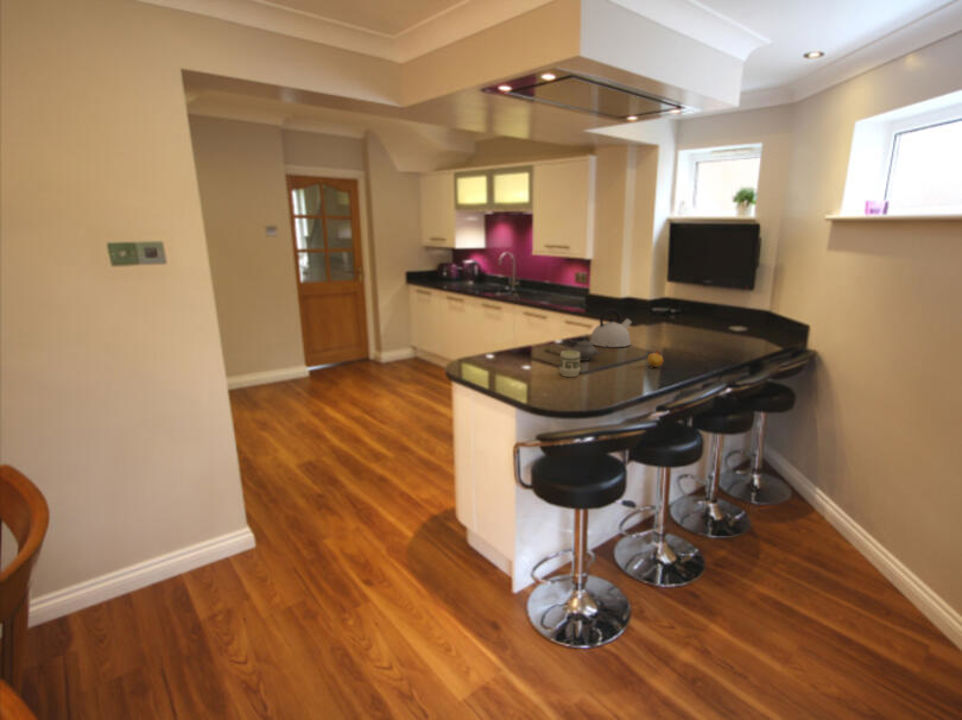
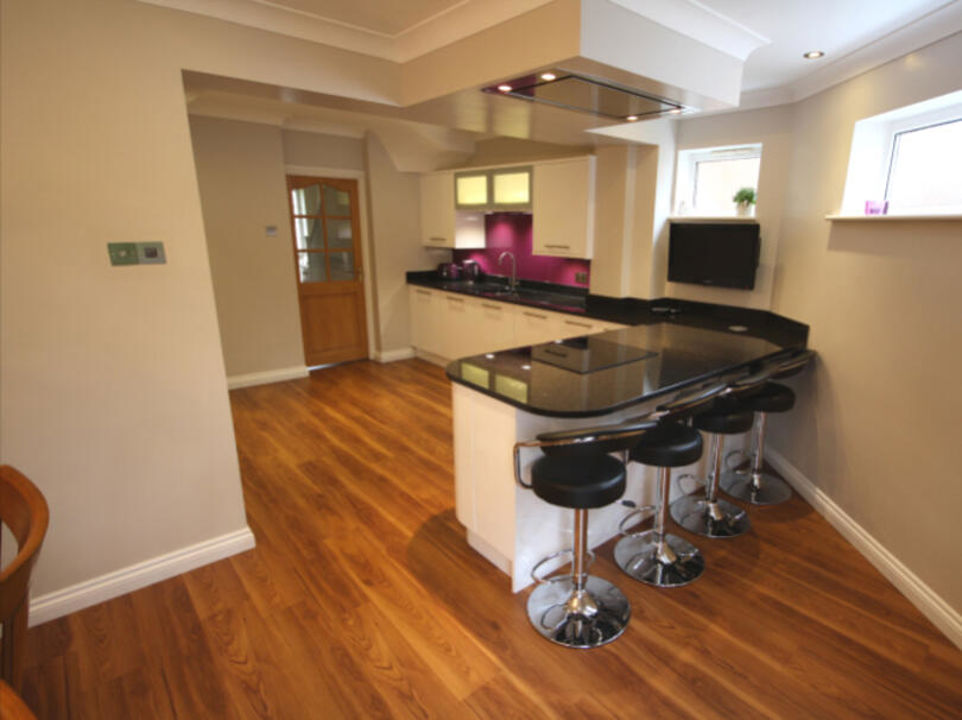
- kettle (612, 325)
- fruit (655, 358)
- teapot (585, 349)
- cup (569, 363)
